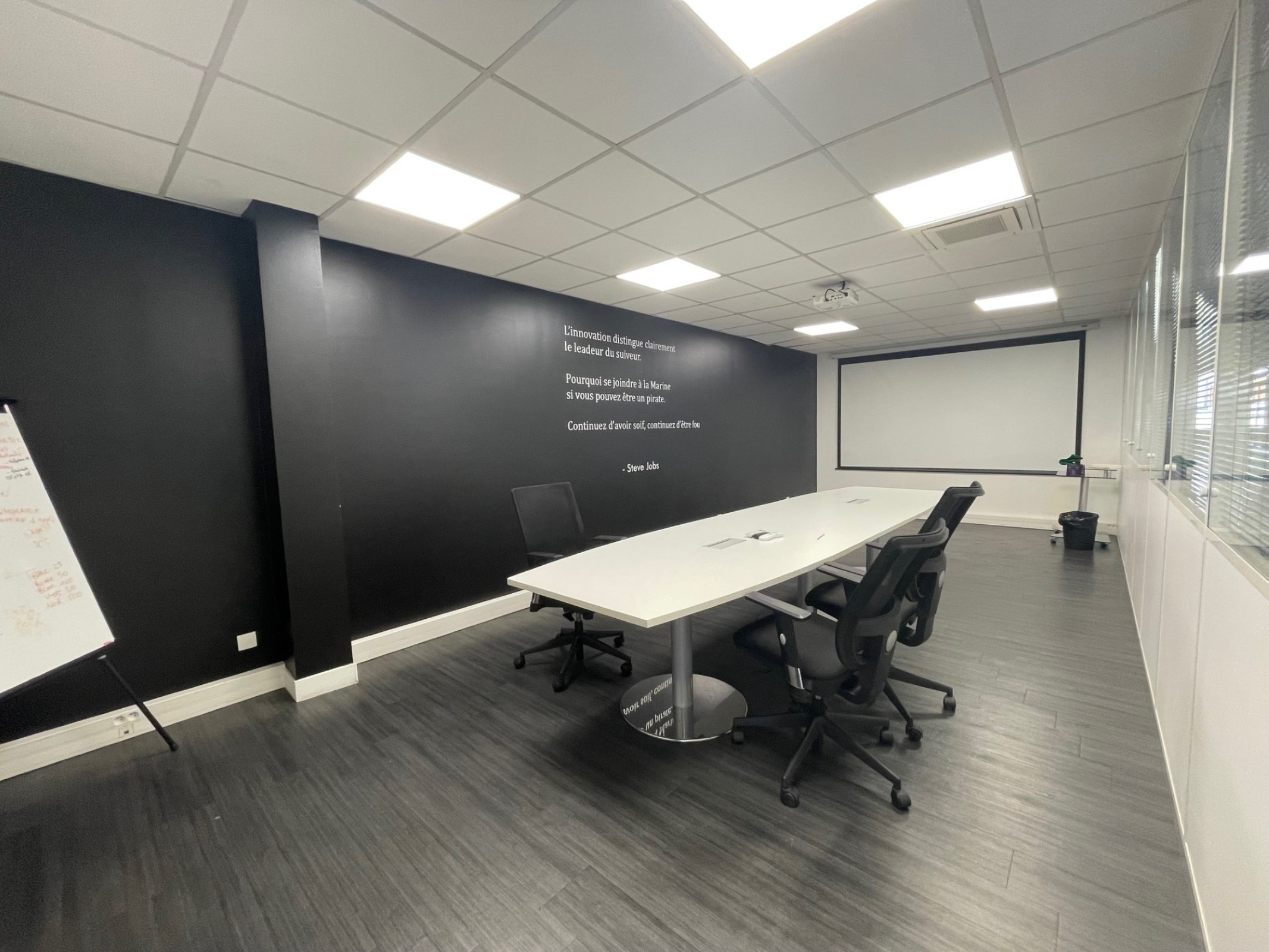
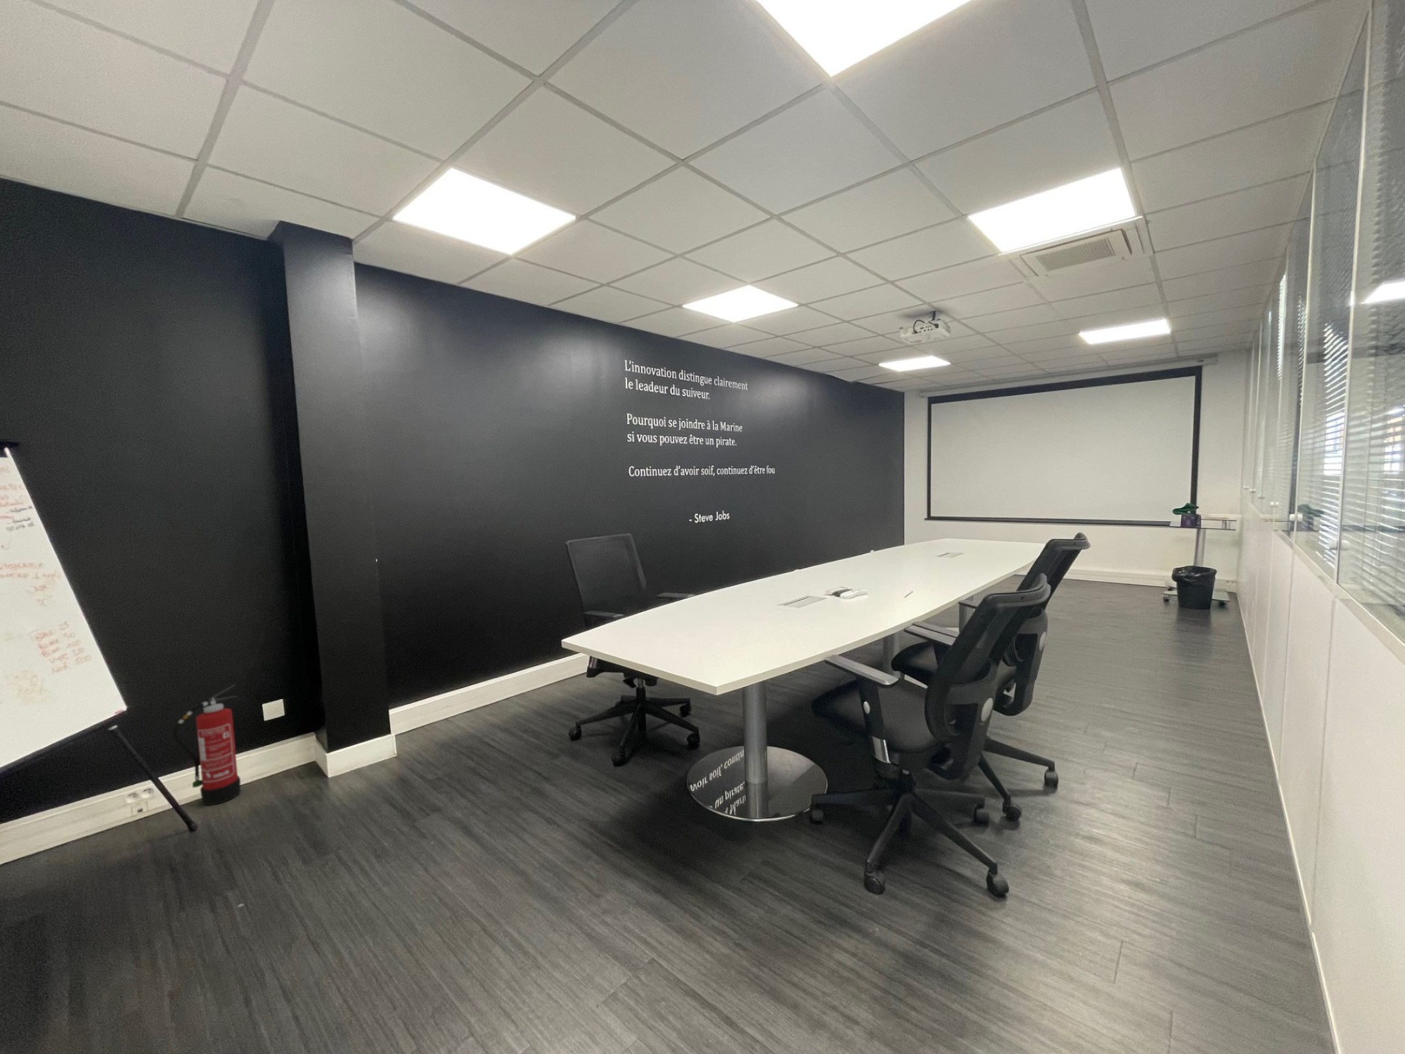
+ fire extinguisher (209, 746)
